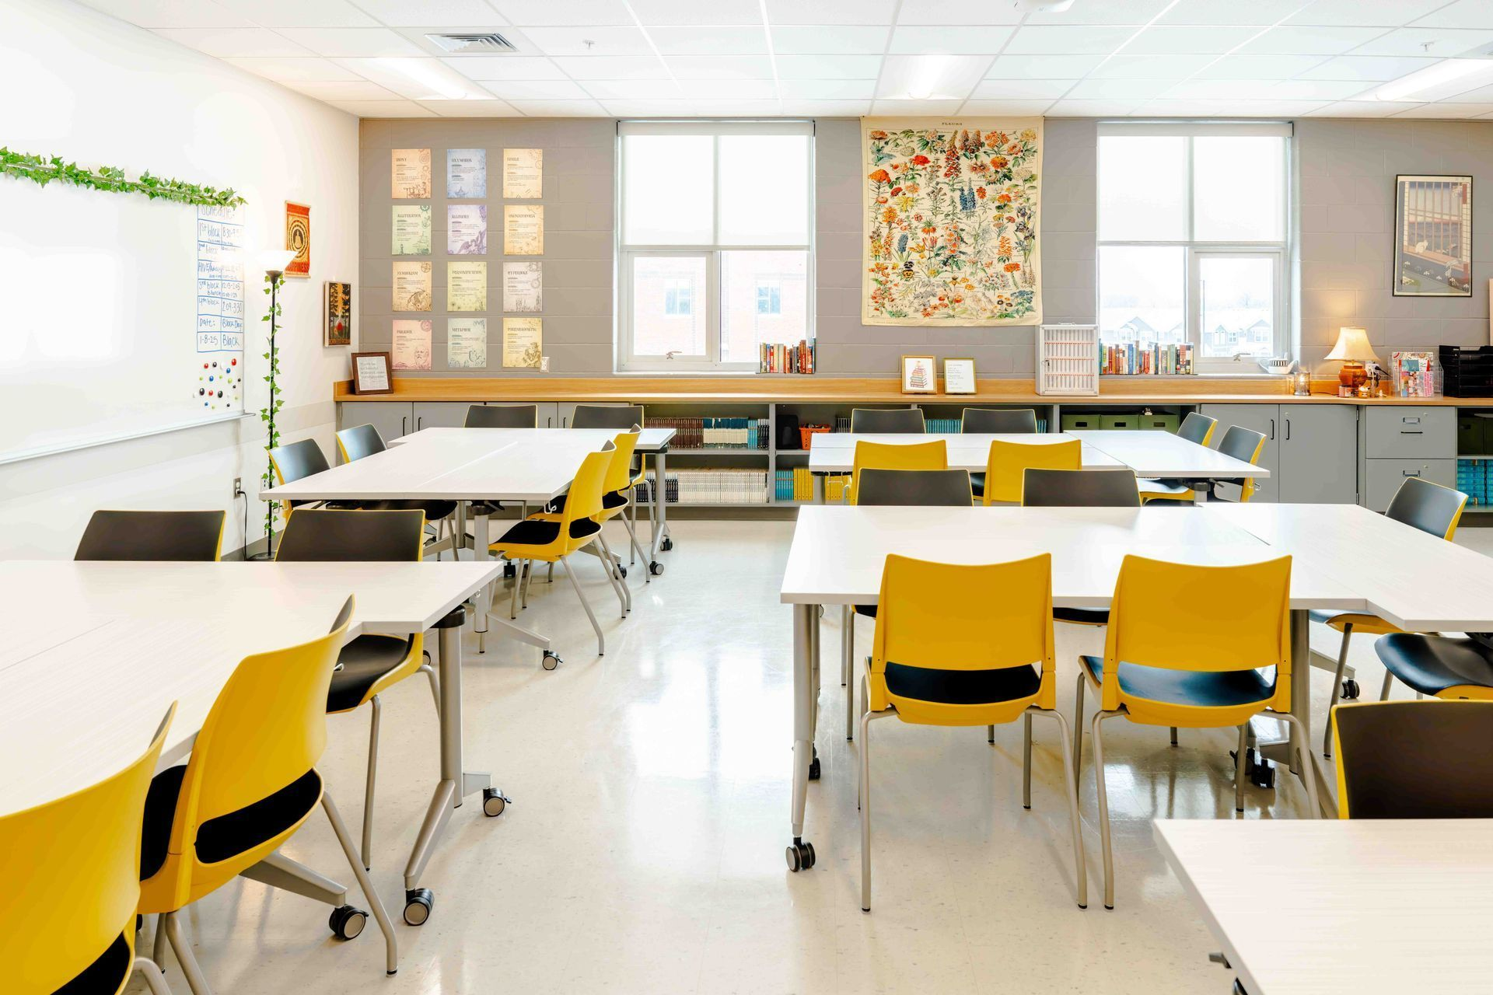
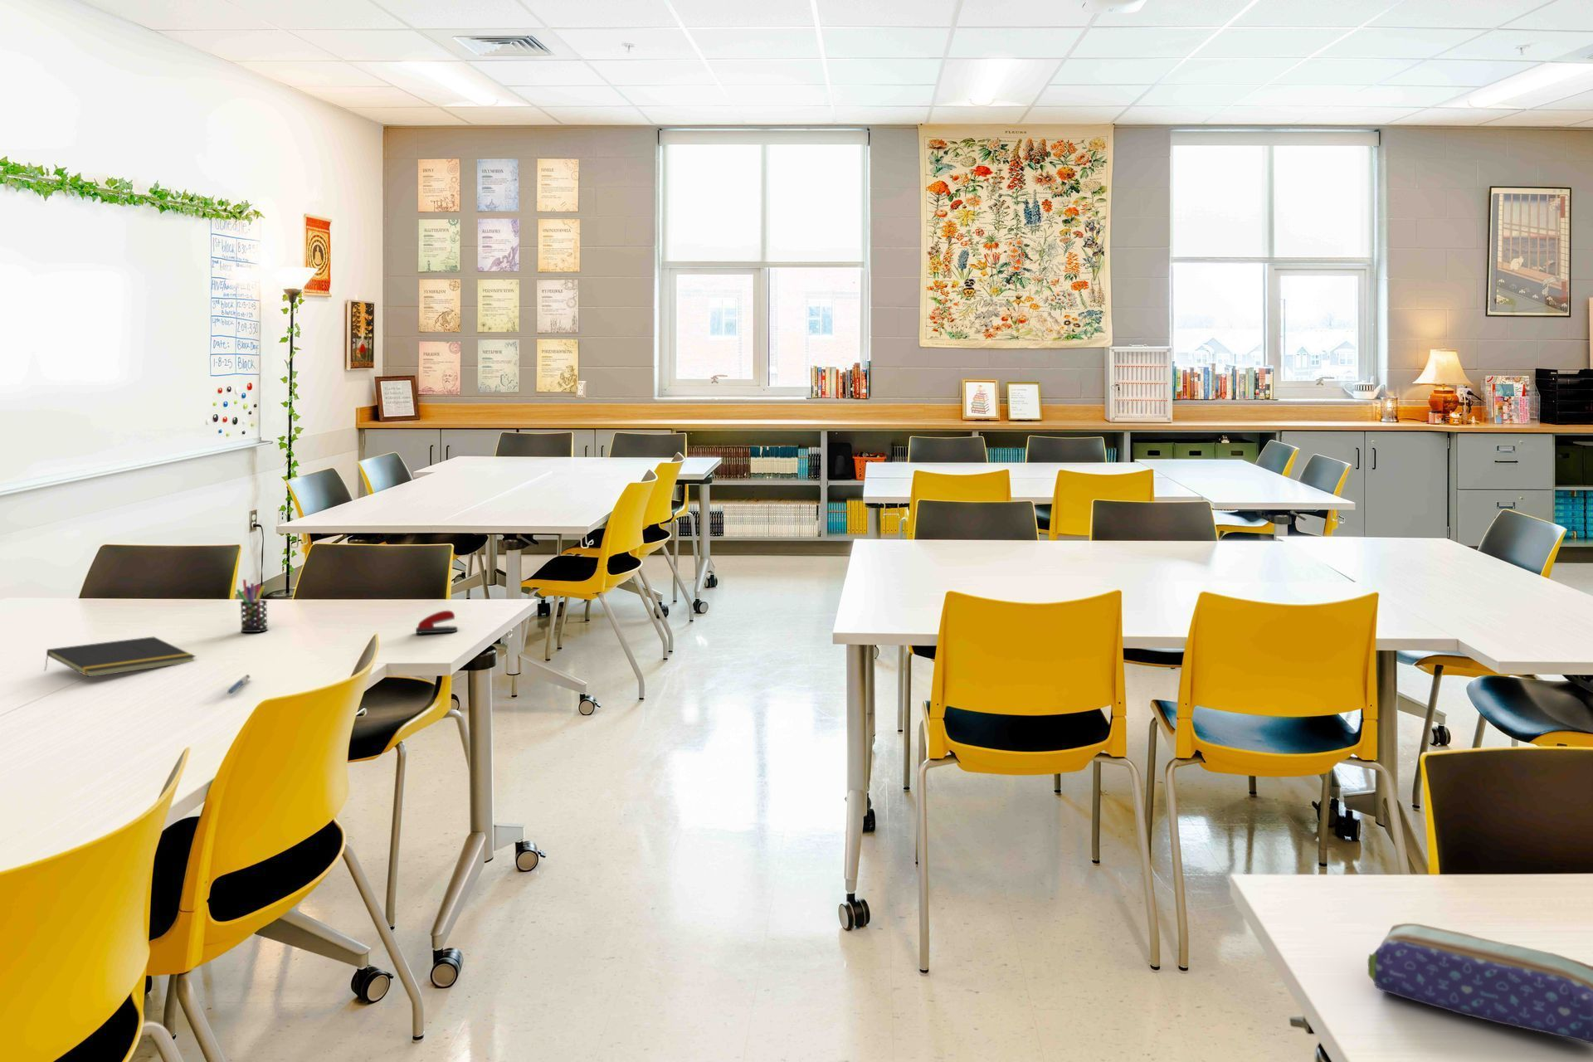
+ pen (237, 684)
+ pencil case (1485, 977)
+ notepad (123, 655)
+ pen holder (250, 604)
+ stapler (436, 621)
